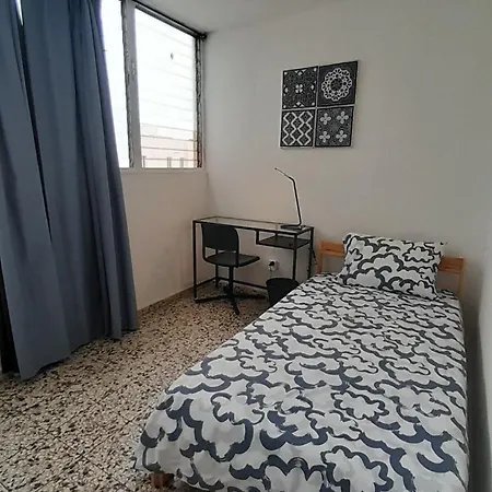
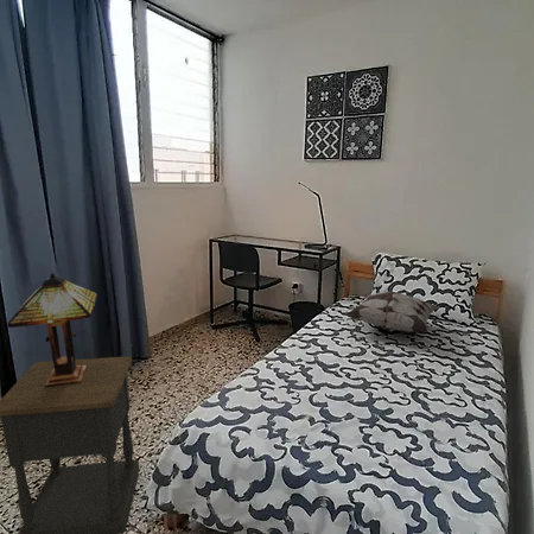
+ decorative pillow (392, 310)
+ nightstand (78, 444)
+ table lamp (59, 325)
